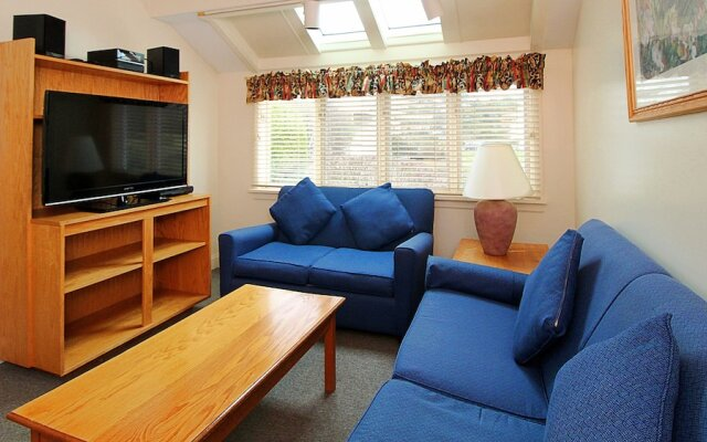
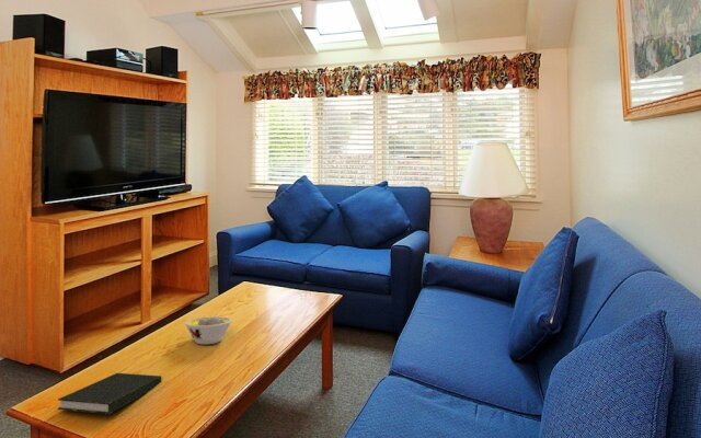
+ bowl (208, 327)
+ book (113, 391)
